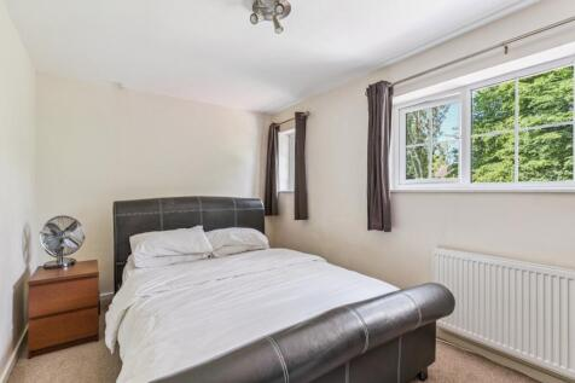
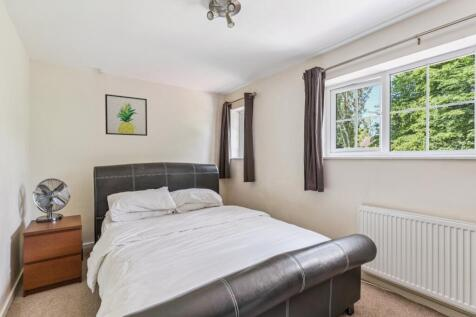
+ wall art (127, 115)
